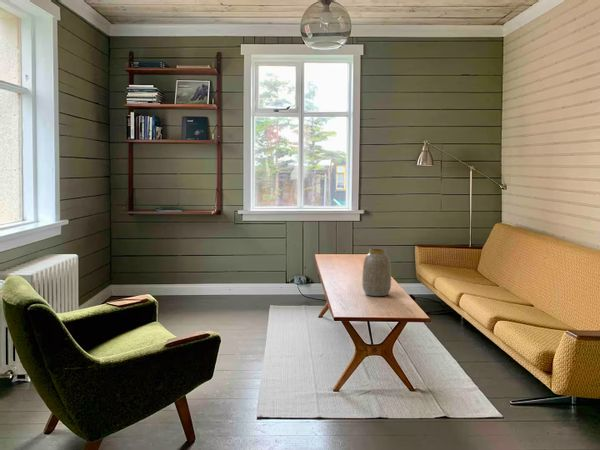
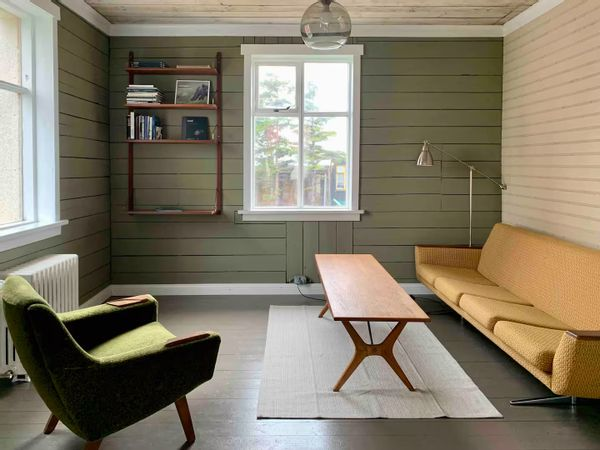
- vase (376, 271)
